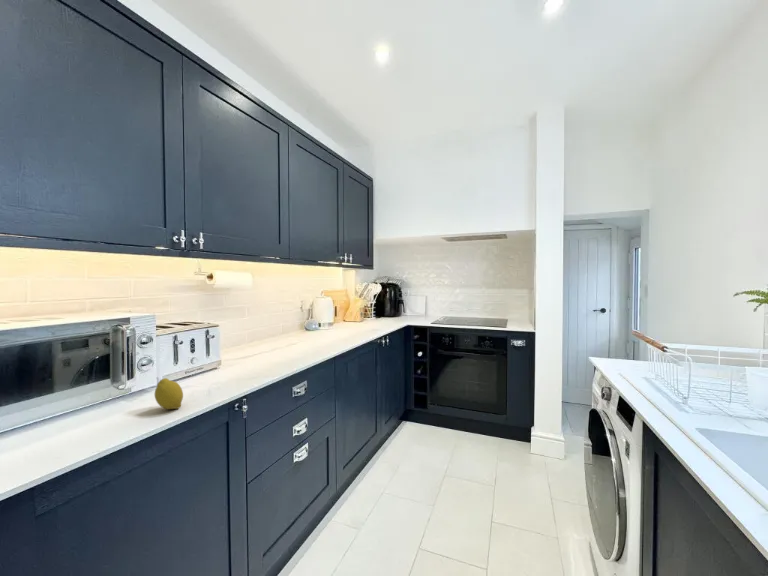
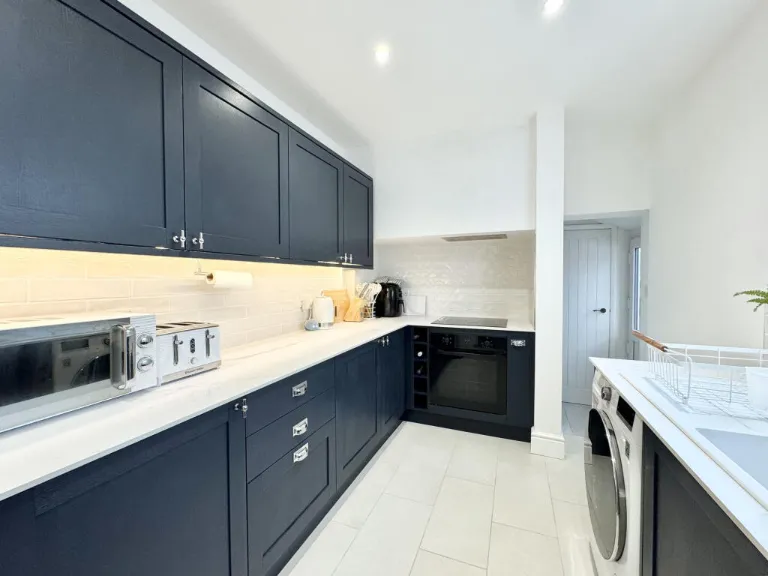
- fruit (169, 393)
